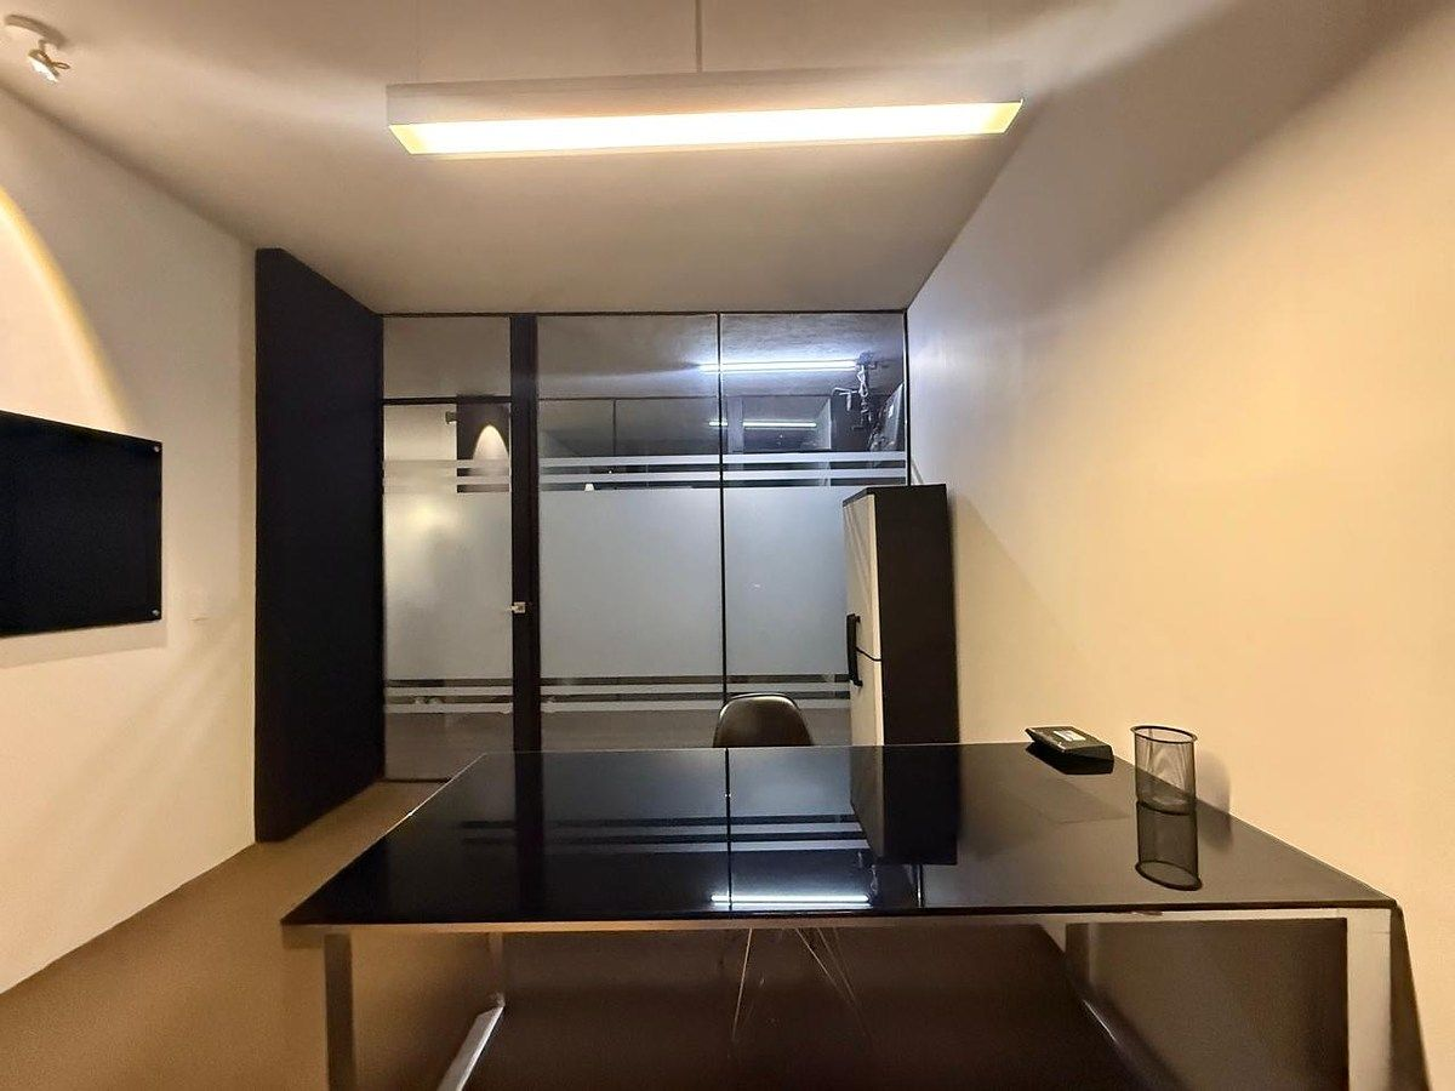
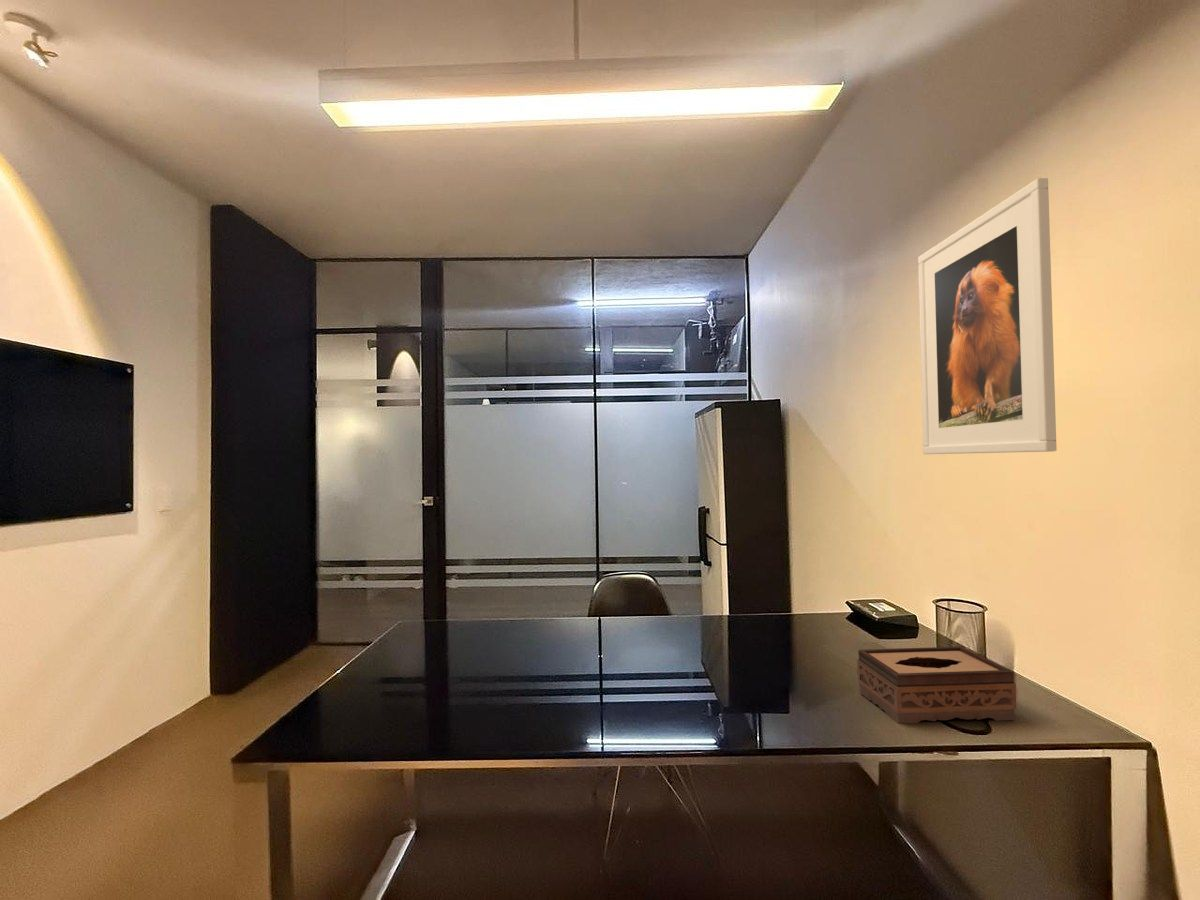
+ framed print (975, 337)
+ tissue box (931, 682)
